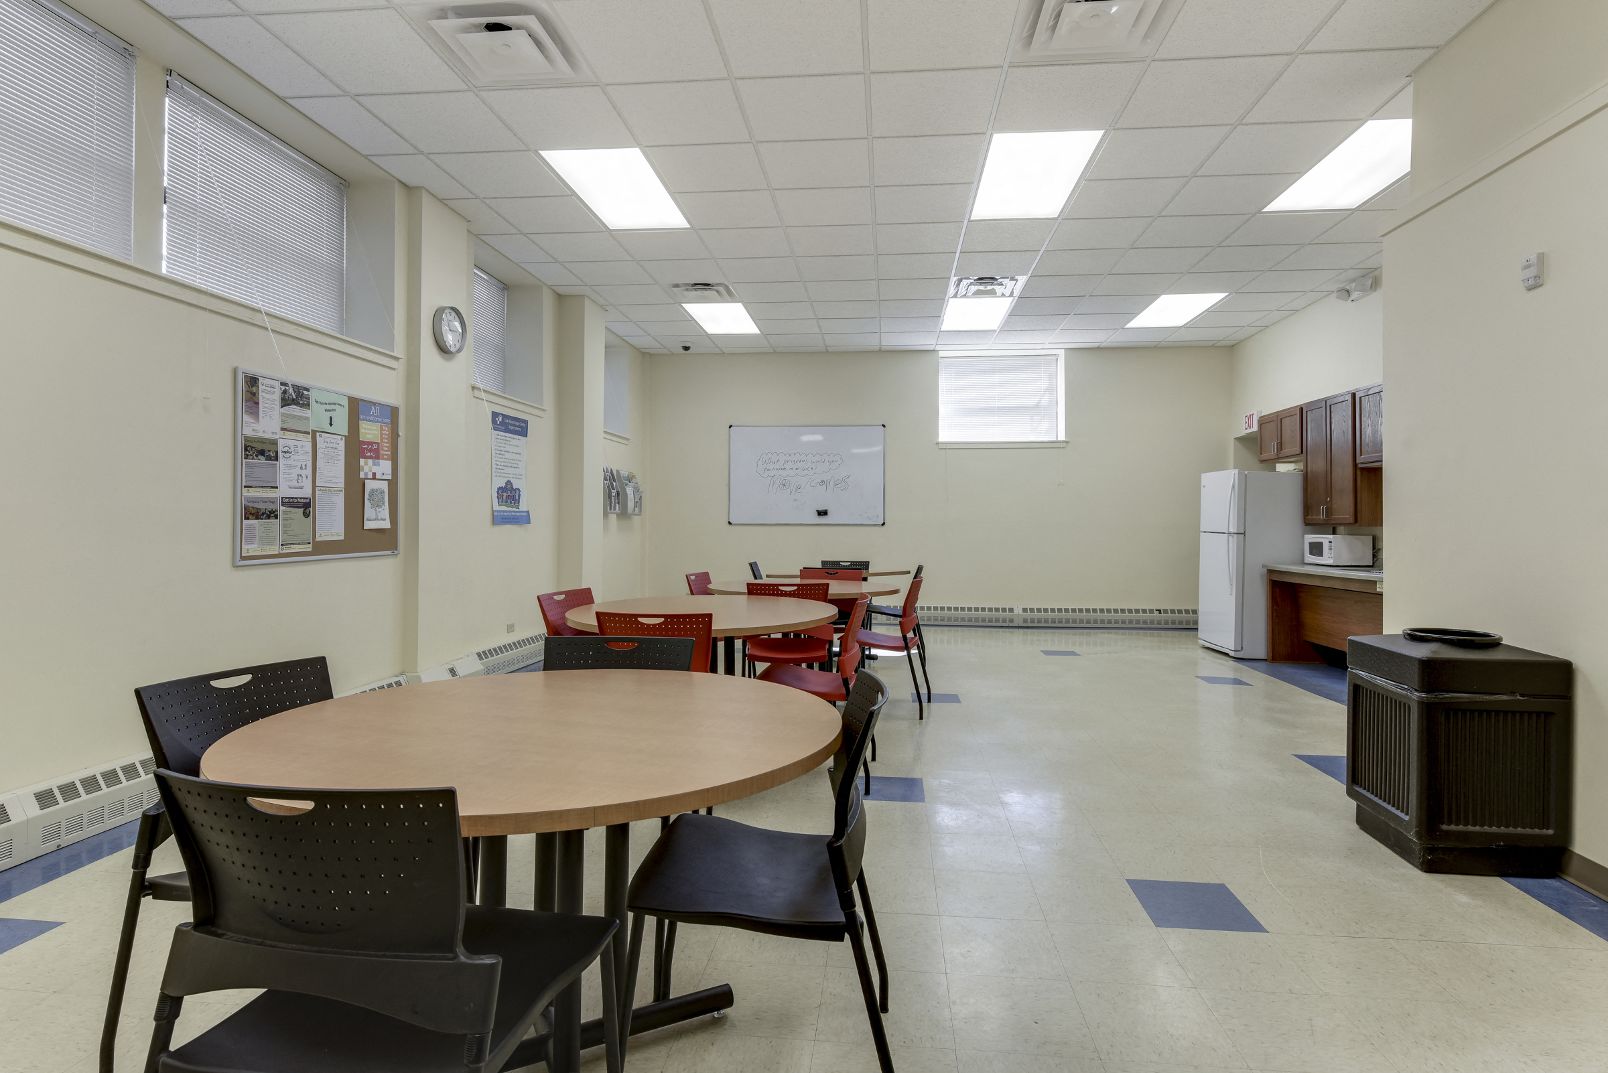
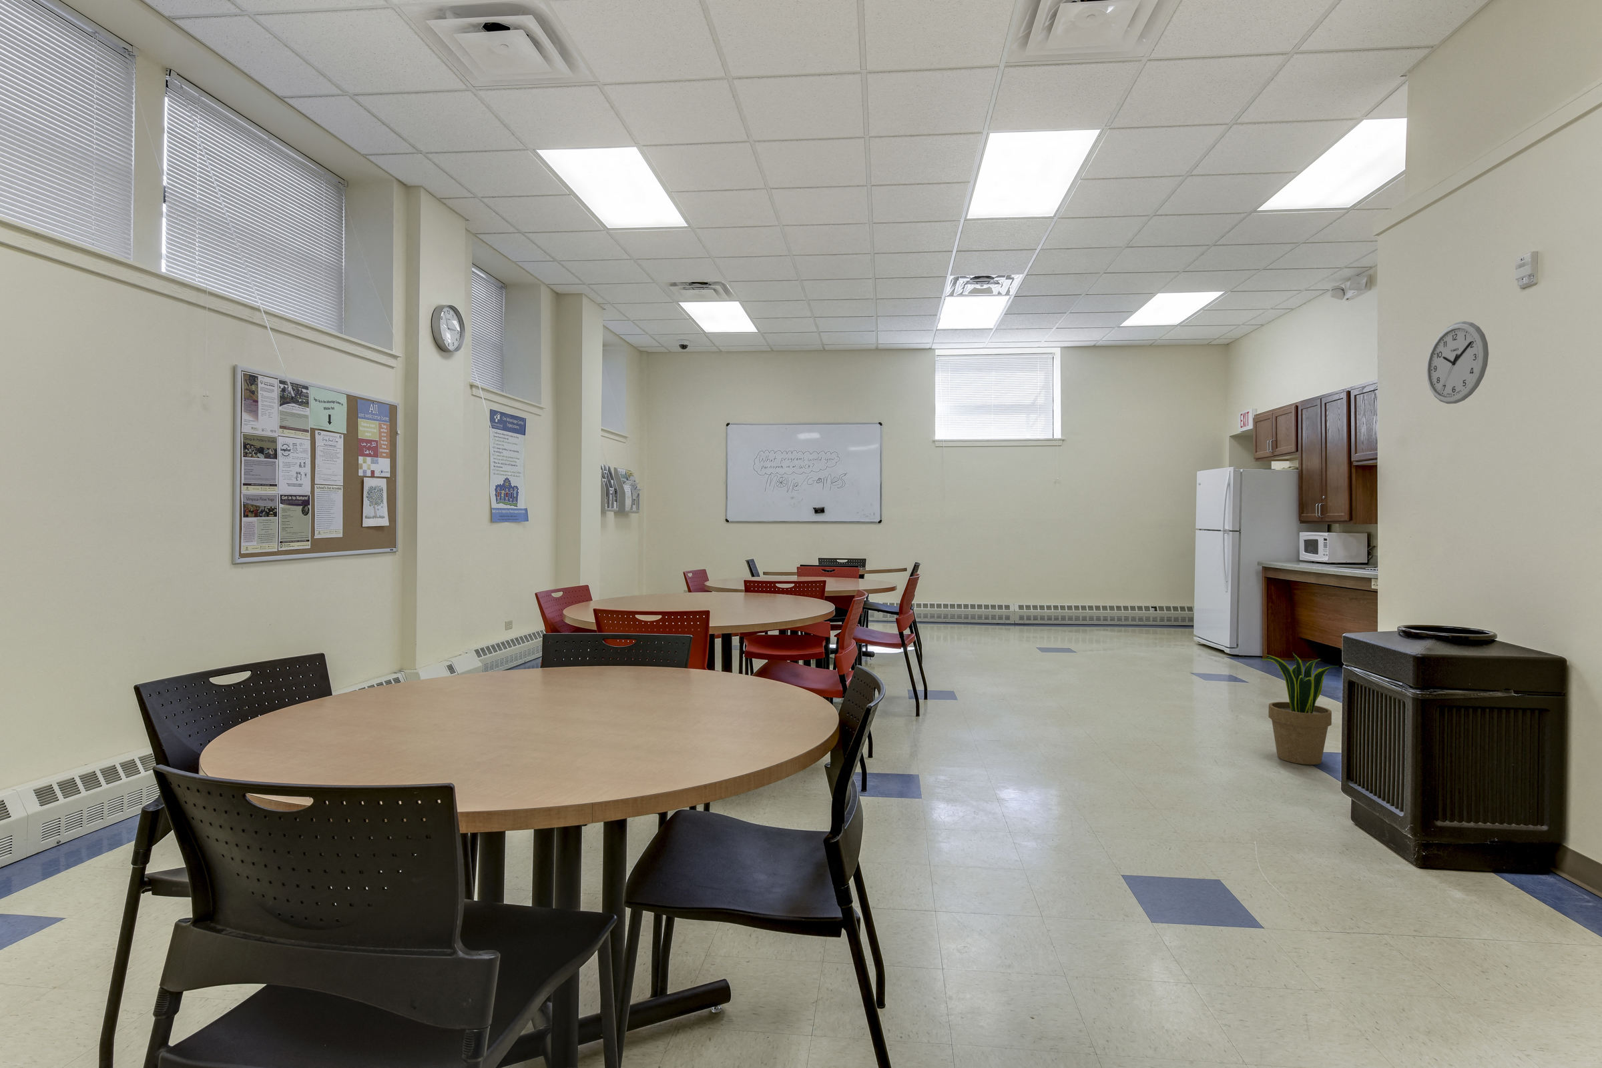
+ potted plant (1297, 706)
+ wall clock (1454, 362)
